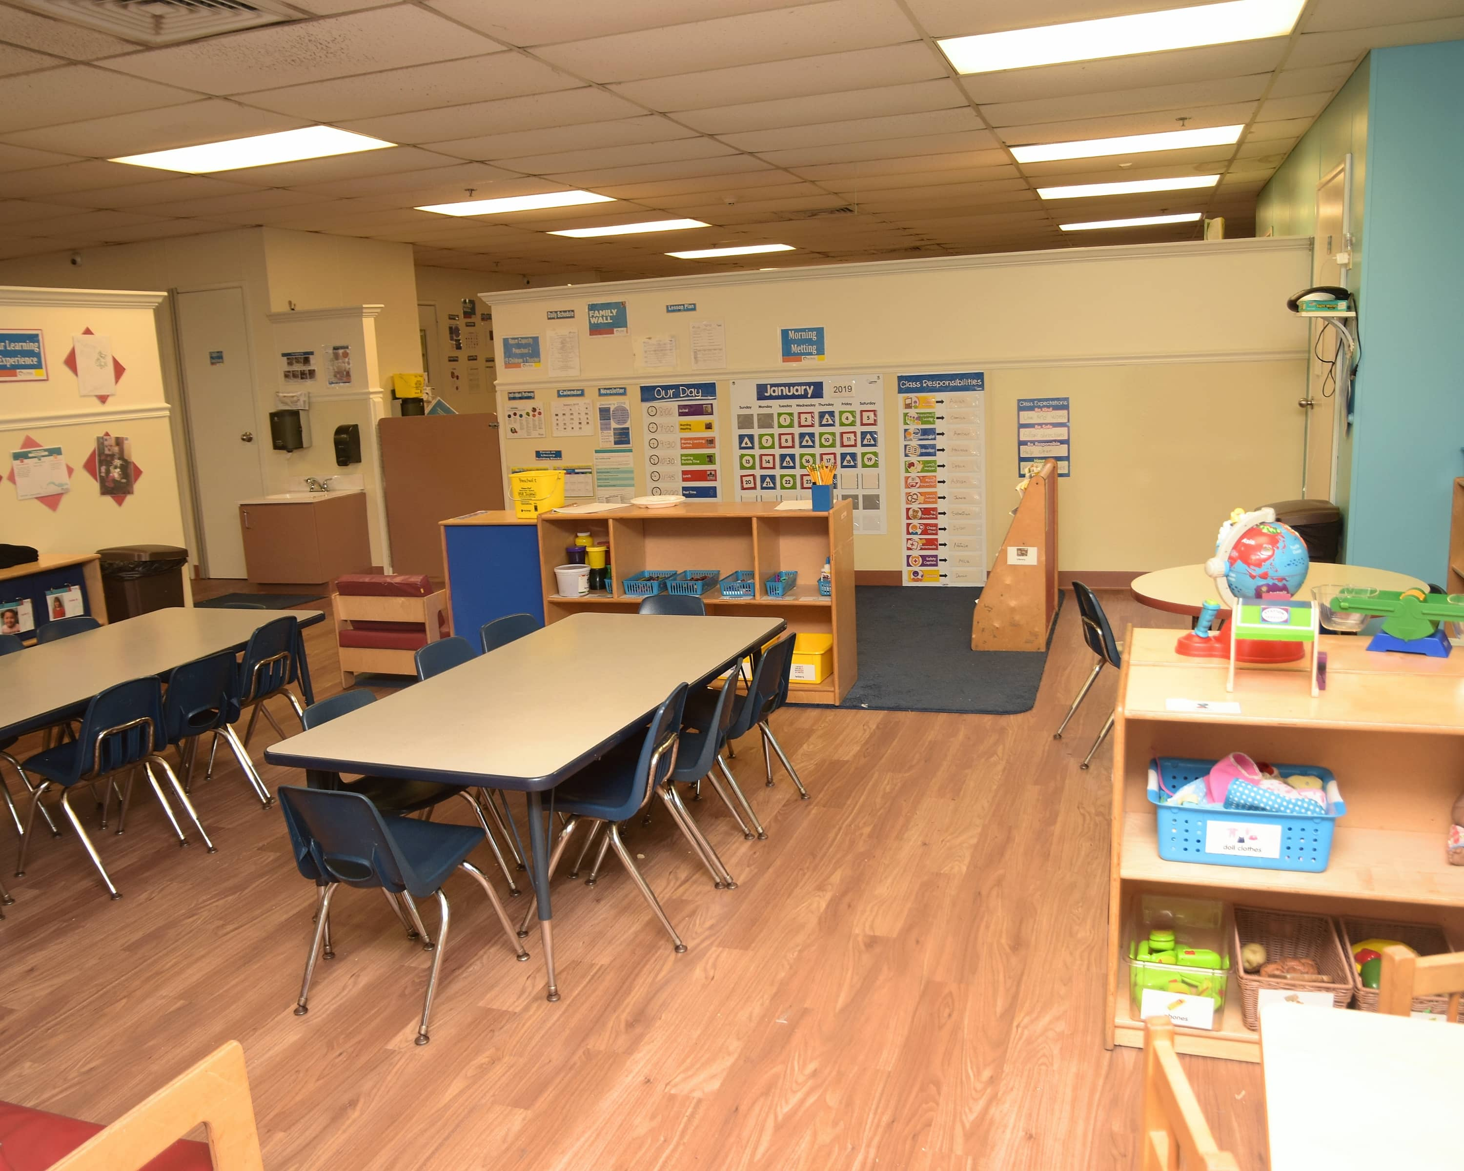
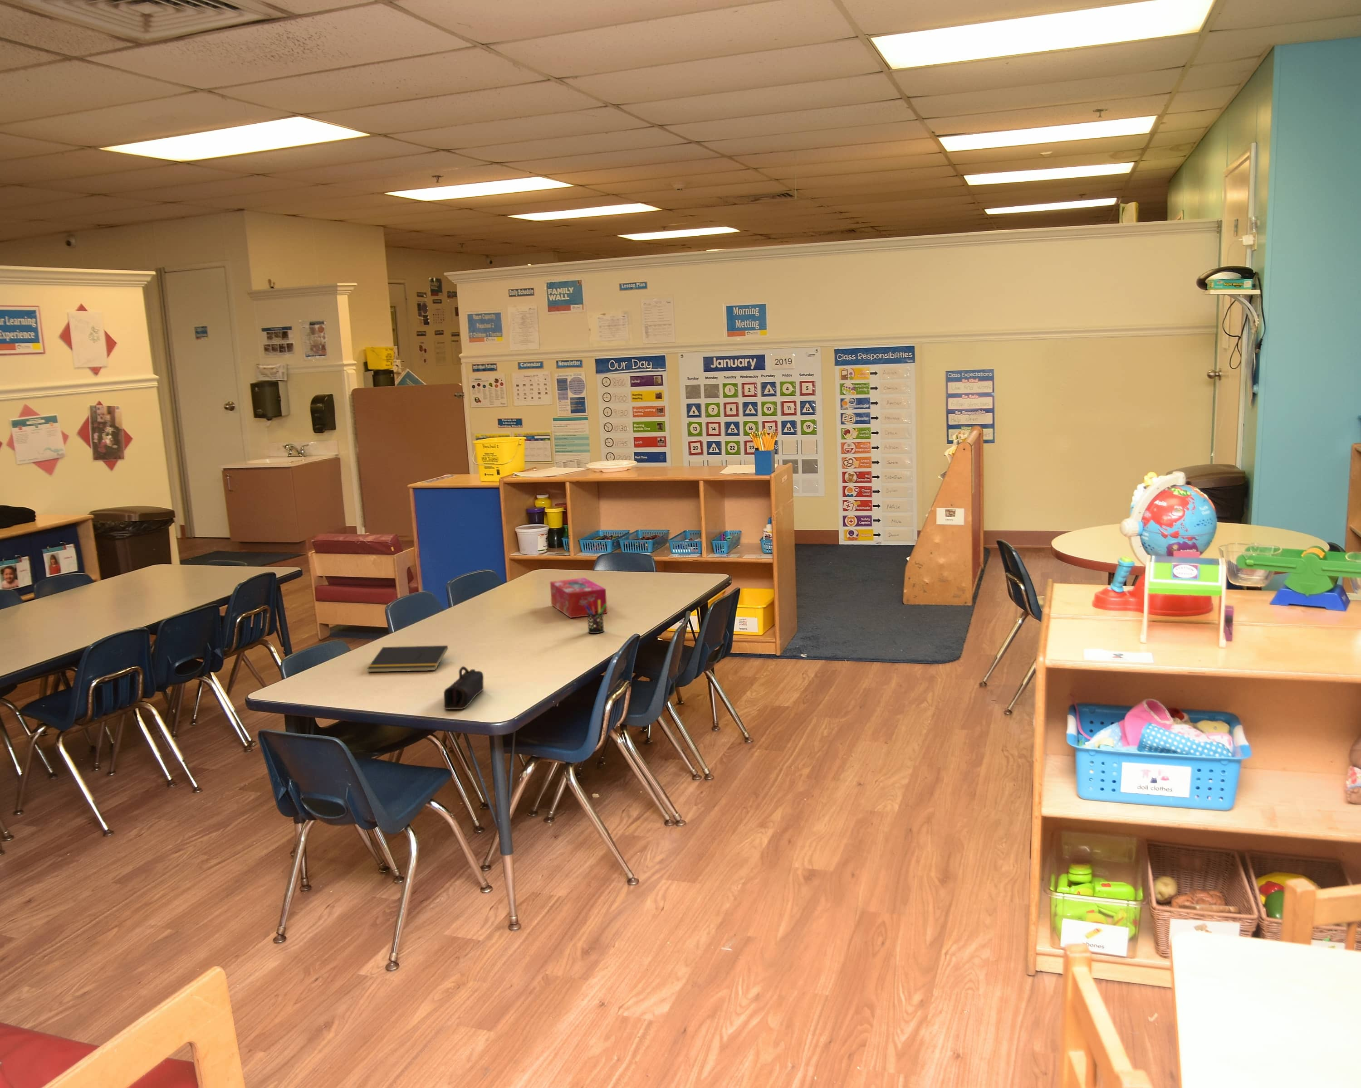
+ notepad (409, 658)
+ pen holder (597, 615)
+ pencil case (463, 683)
+ tissue box (578, 597)
